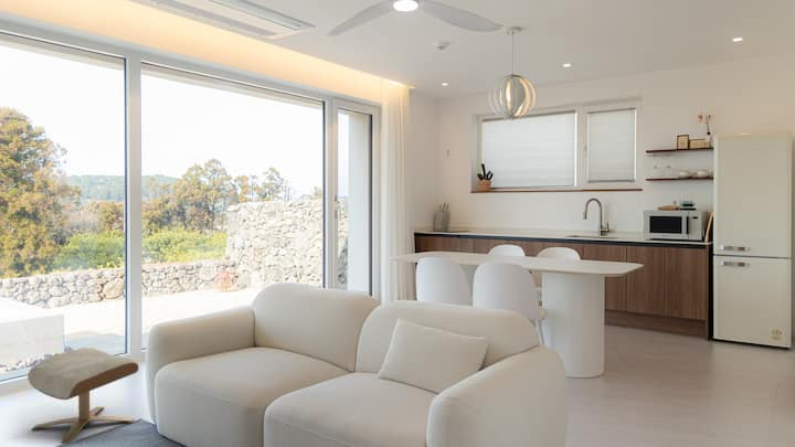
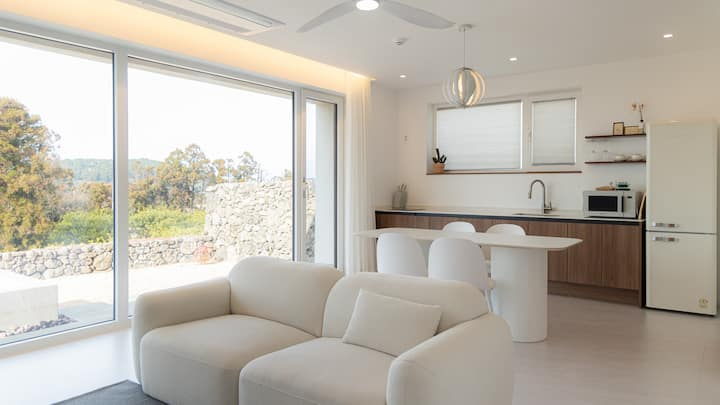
- ottoman (84, 390)
